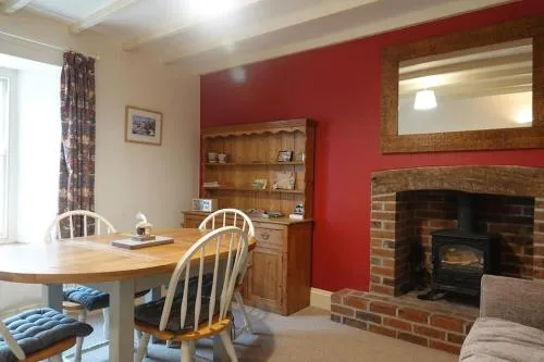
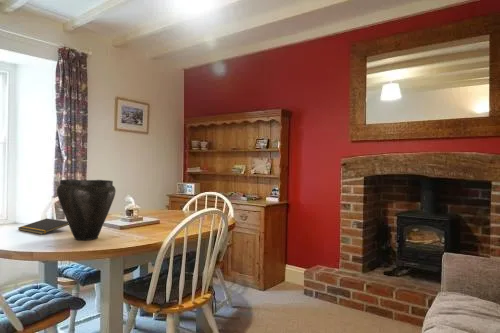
+ notepad (44, 225)
+ vase (87, 208)
